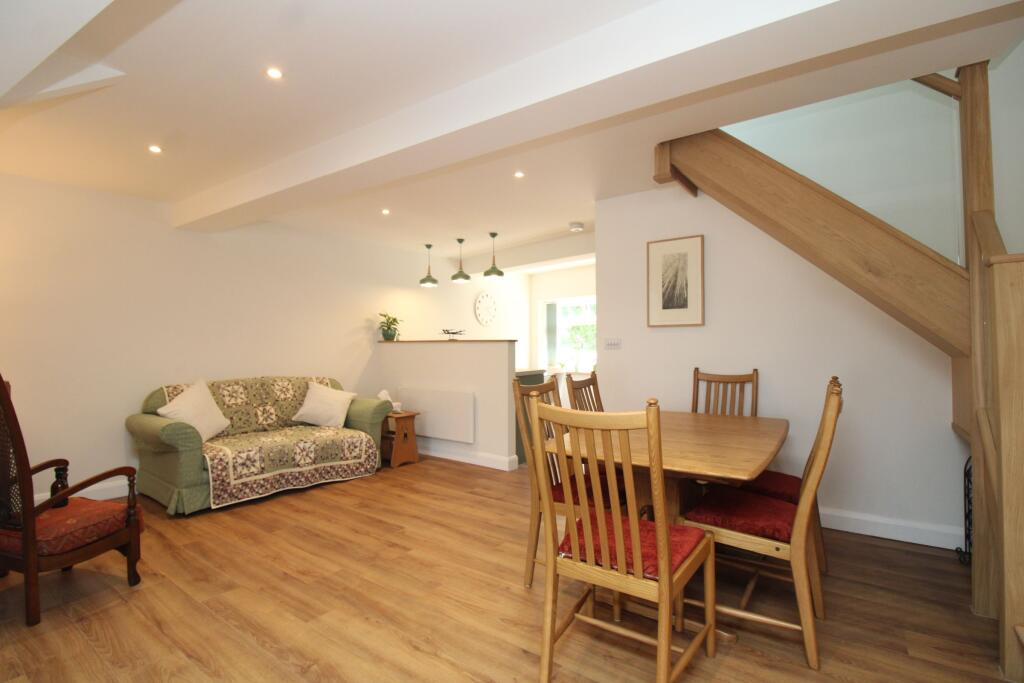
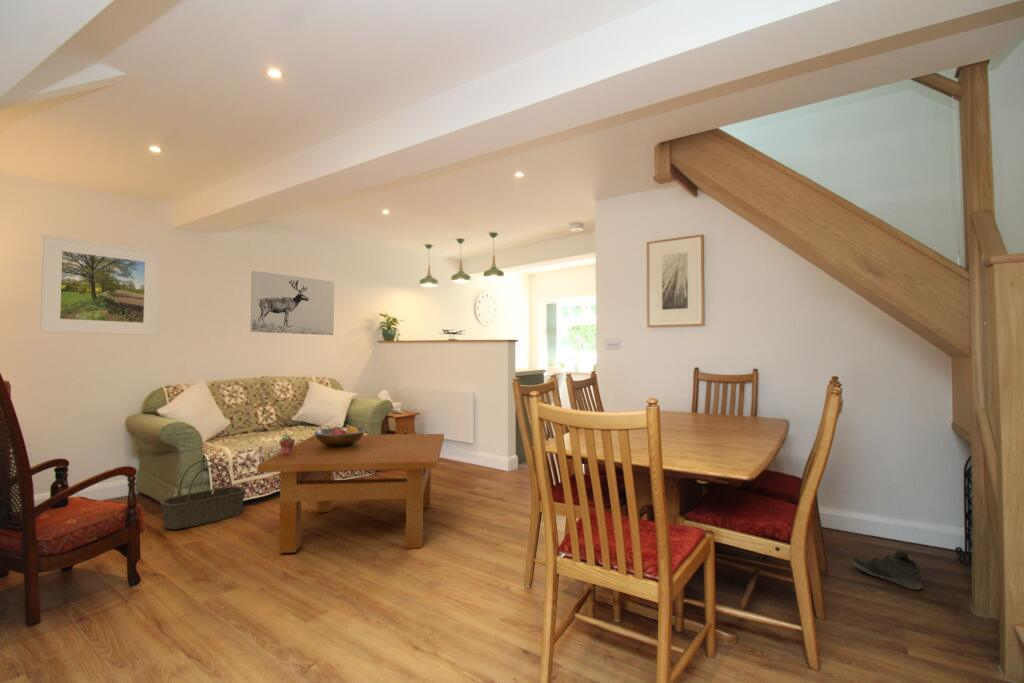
+ wall art (295, 305)
+ potted succulent (287, 443)
+ fruit bowl (340, 435)
+ basket (204, 491)
+ sneaker (886, 561)
+ table (365, 486)
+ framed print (104, 288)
